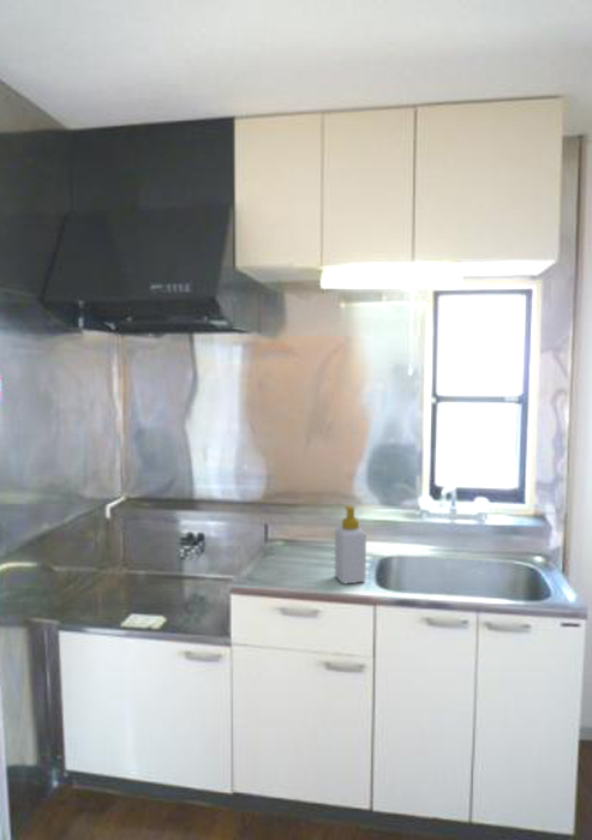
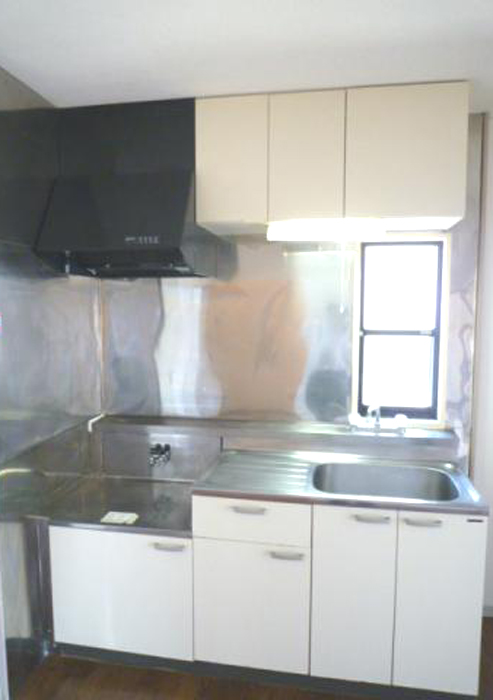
- soap bottle (349, 544)
